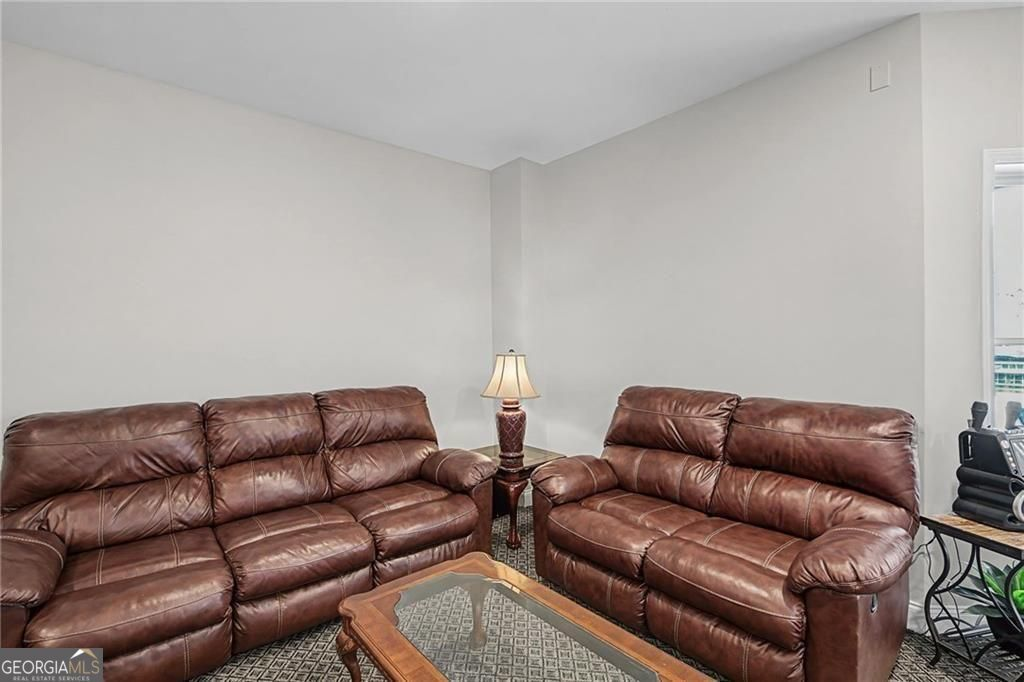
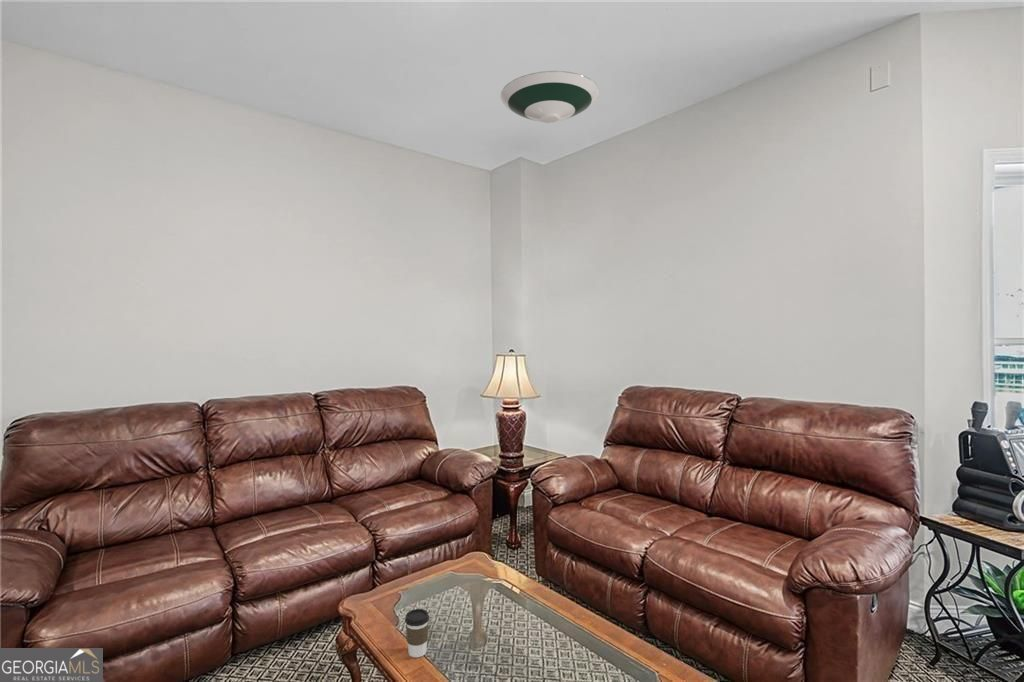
+ coffee cup (417, 633)
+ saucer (549, 107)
